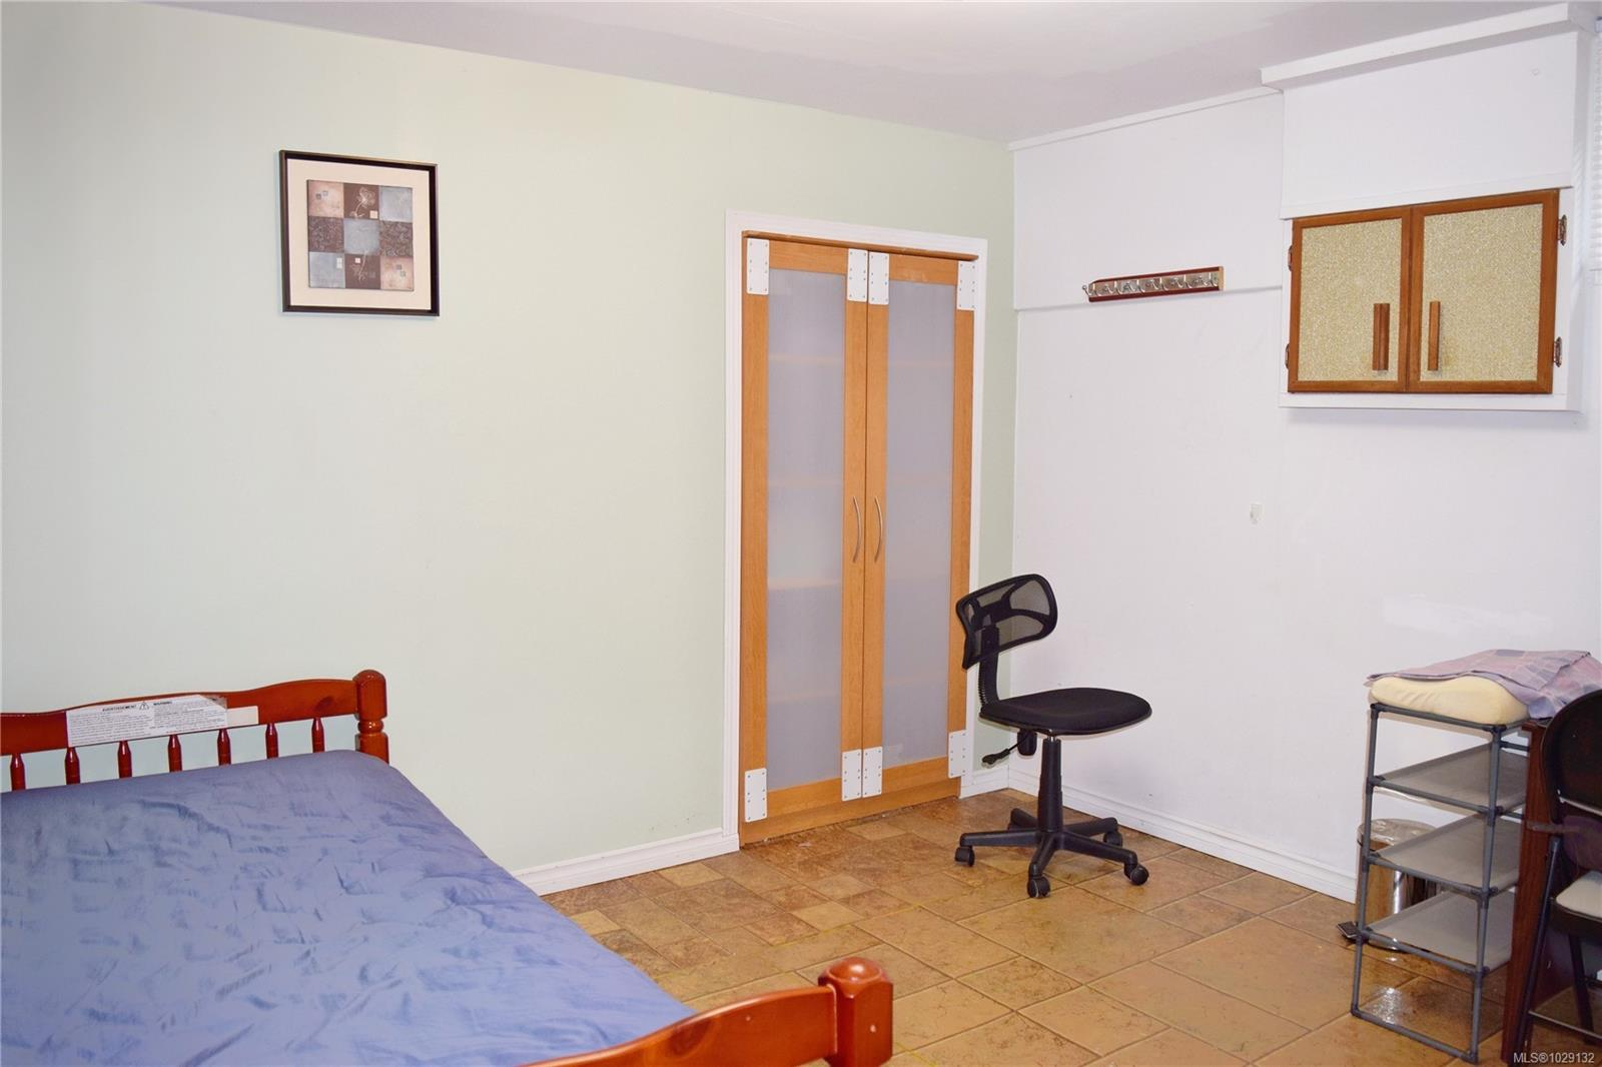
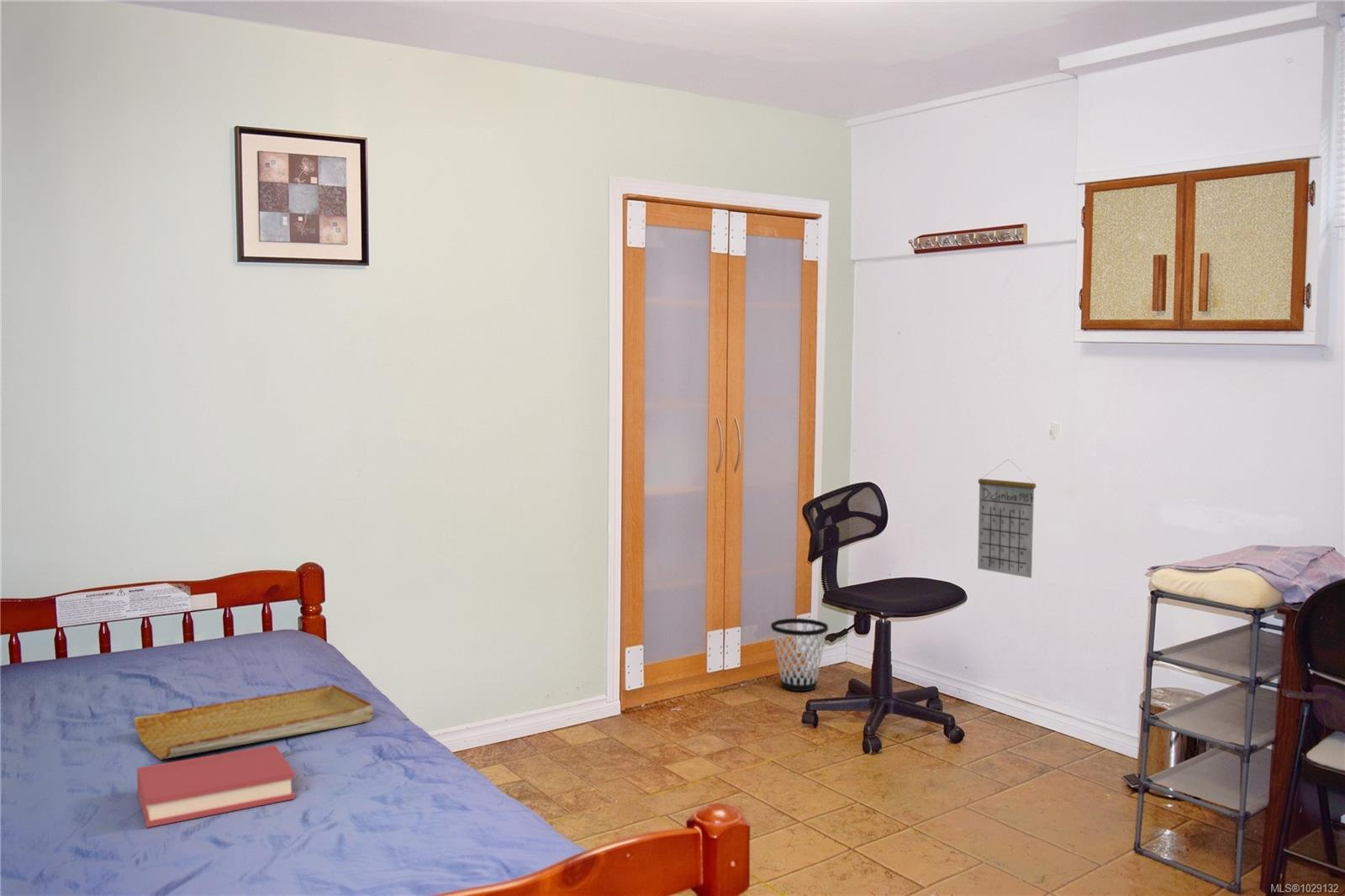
+ tray (258, 719)
+ wastebasket (797, 655)
+ hardback book (215, 783)
+ calendar (1005, 516)
